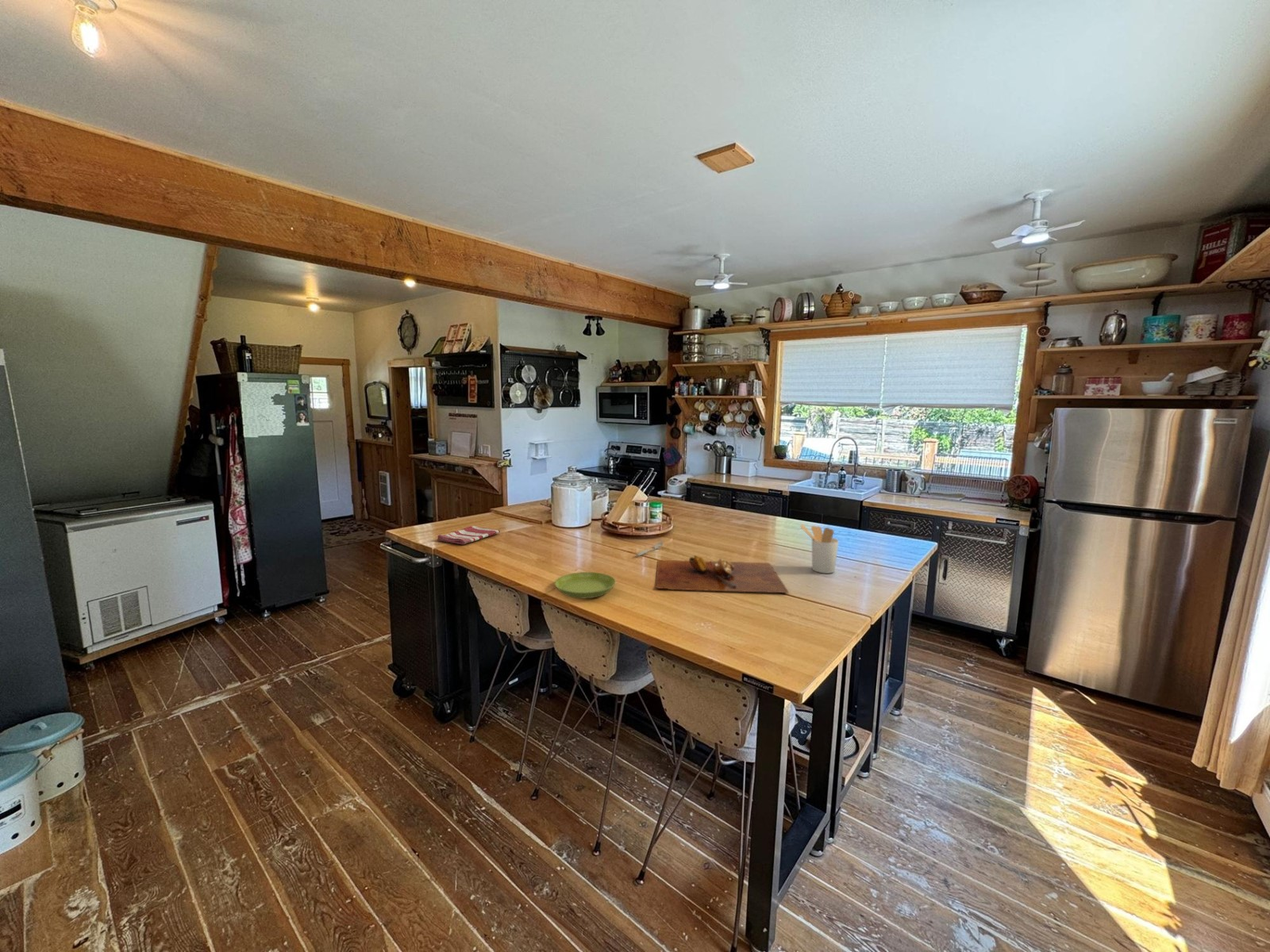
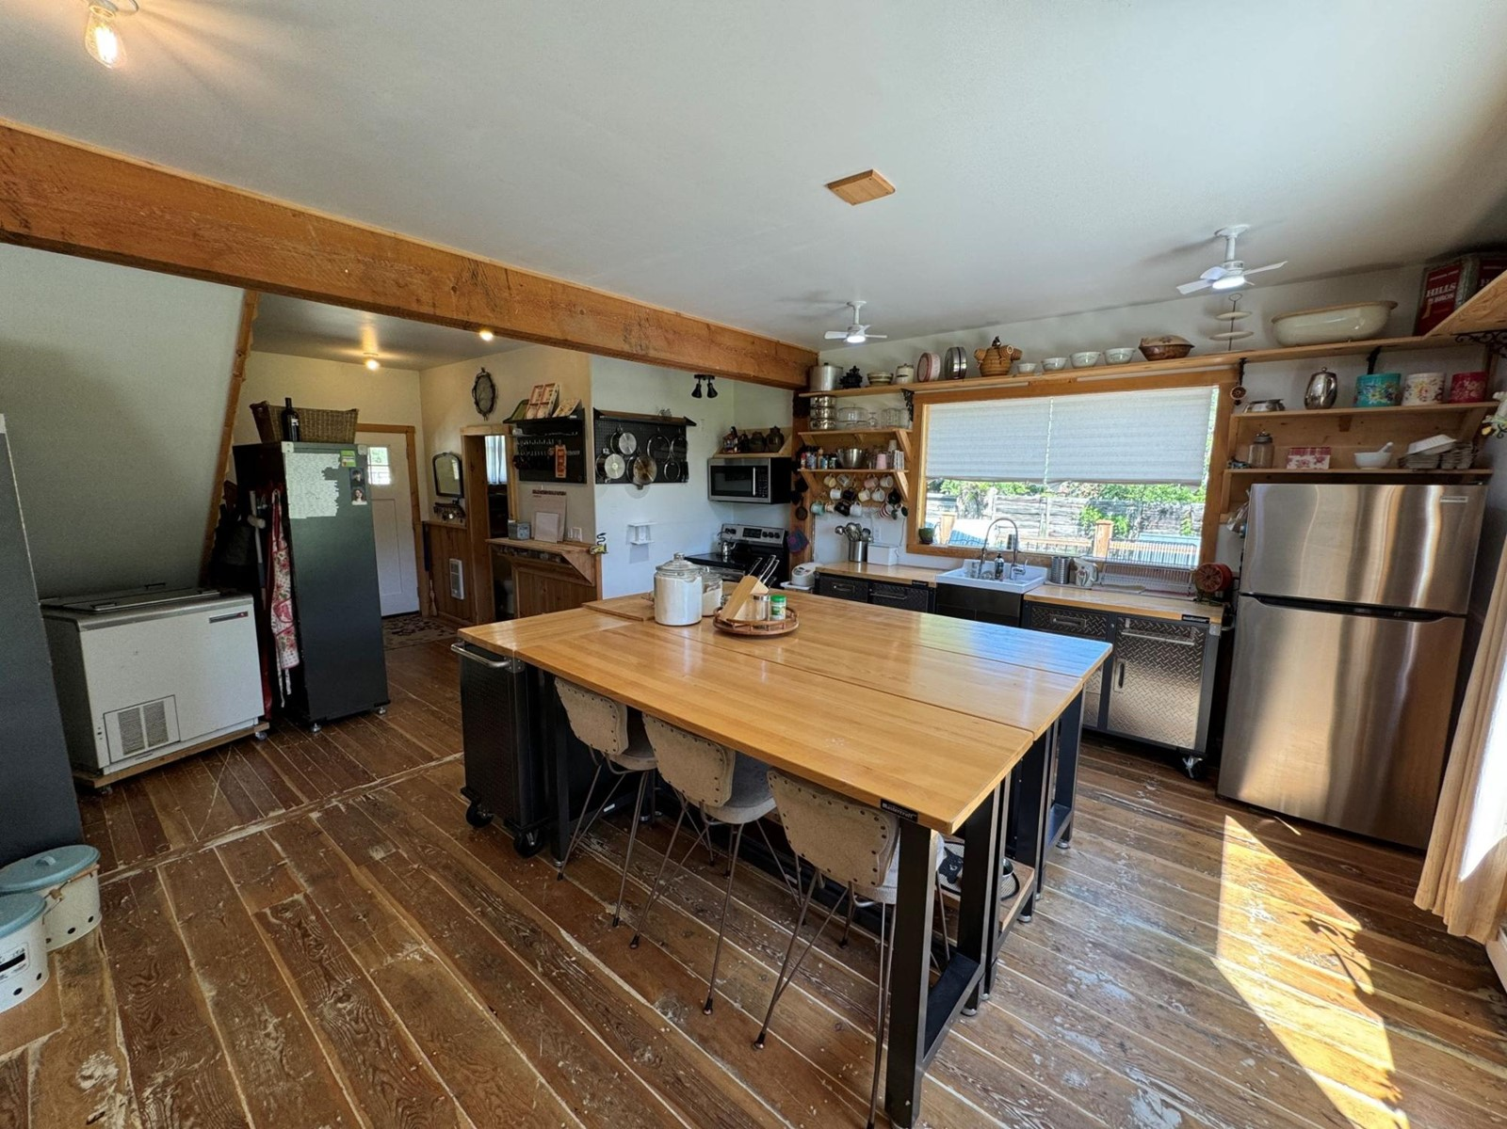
- cutting board (717, 567)
- dish towel (469, 534)
- spoon (649, 550)
- saucer (585, 585)
- utensil holder (818, 547)
